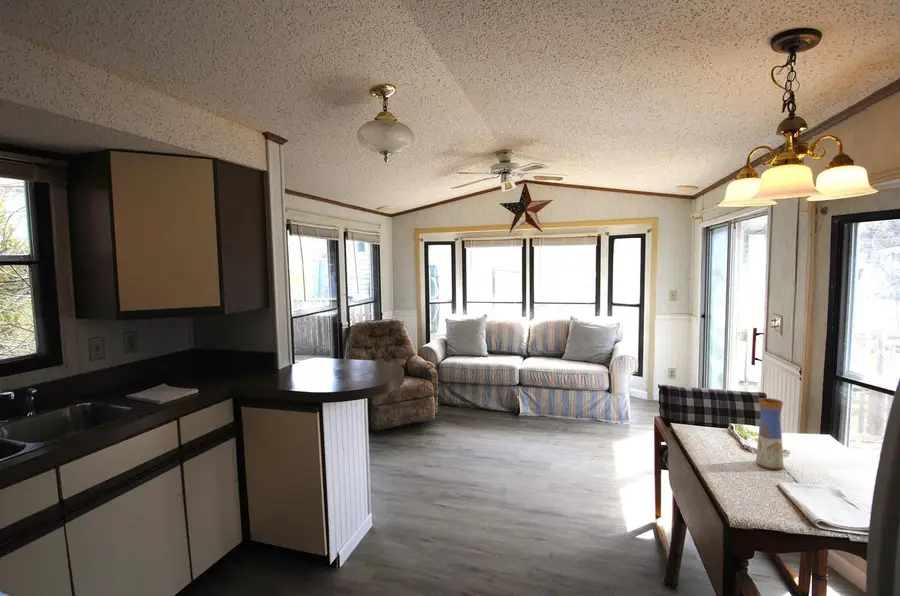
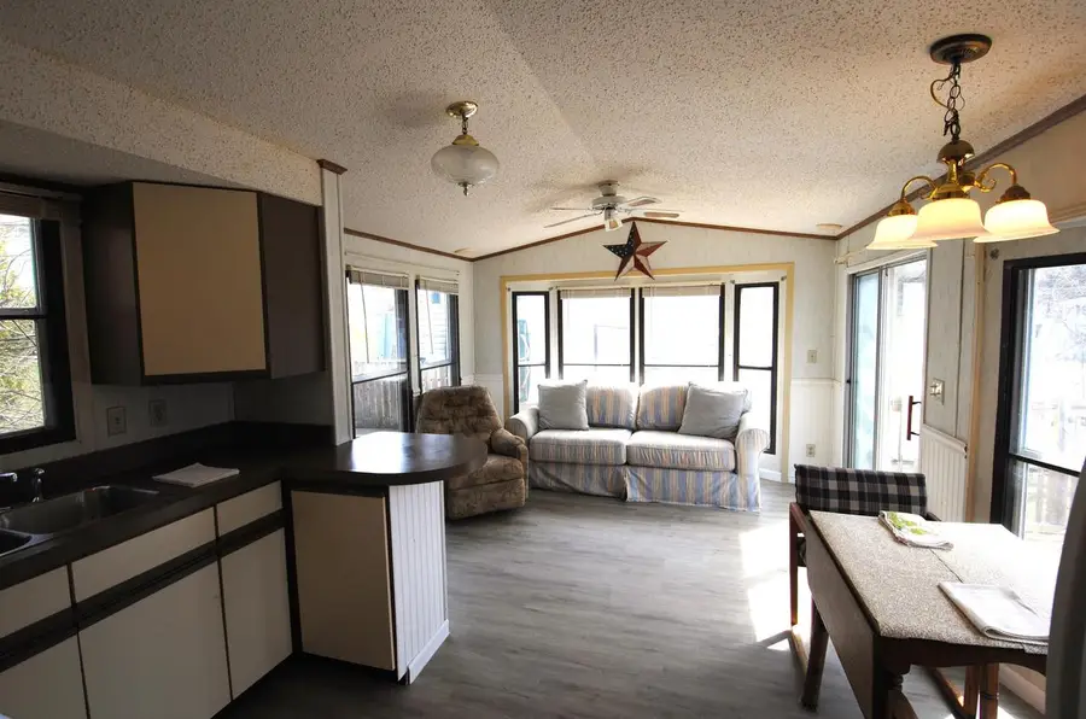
- vase (770, 432)
